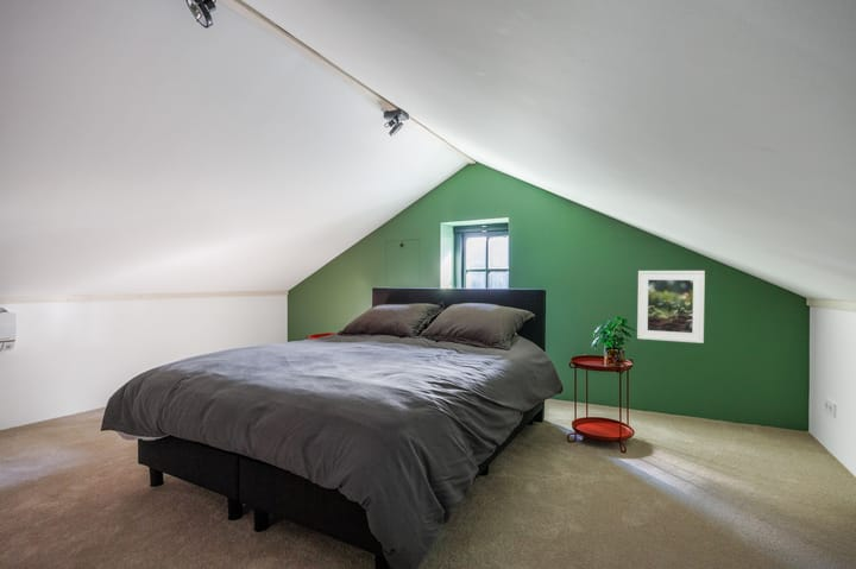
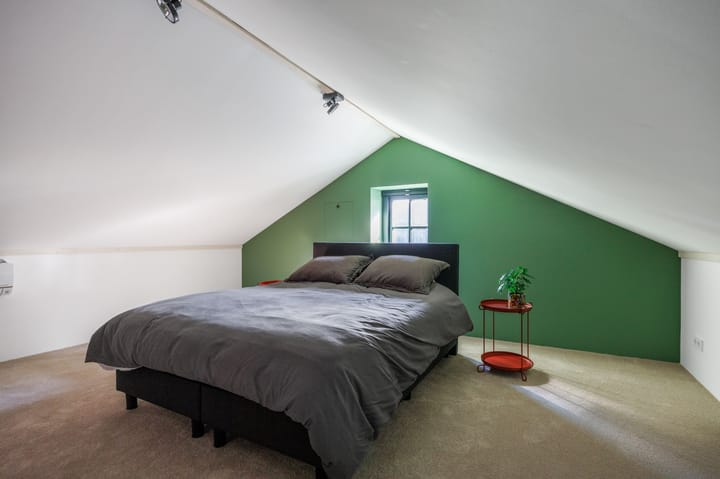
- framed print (669, 305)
